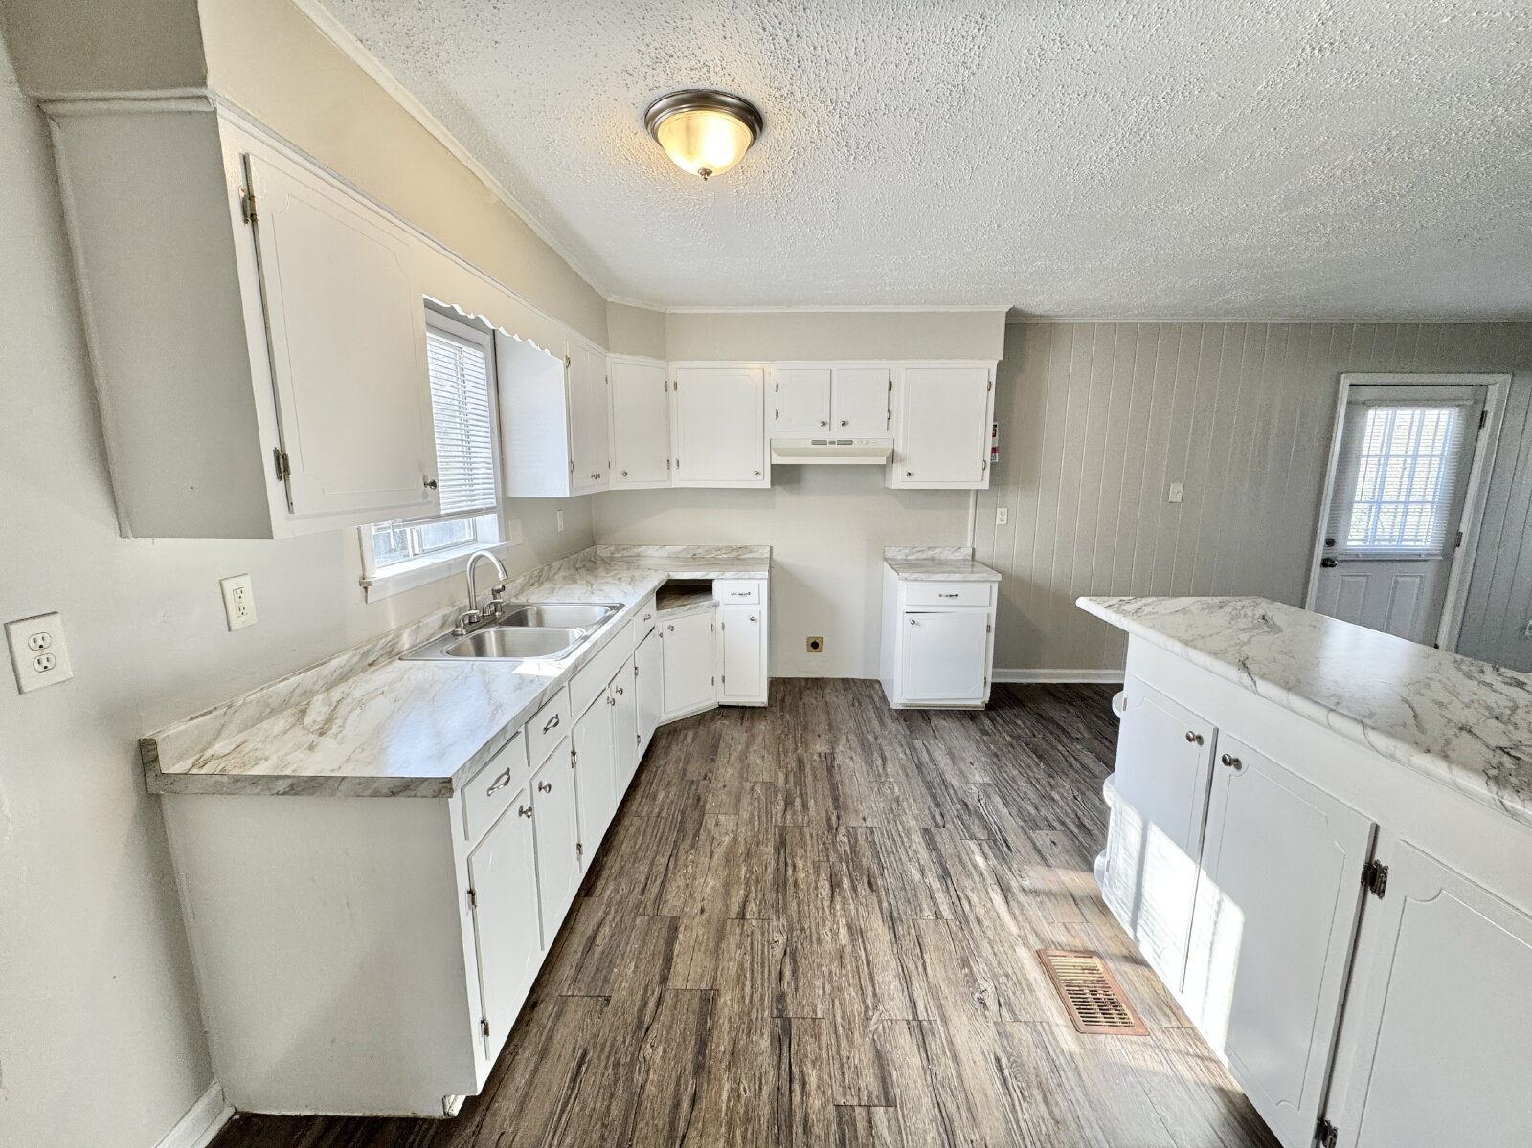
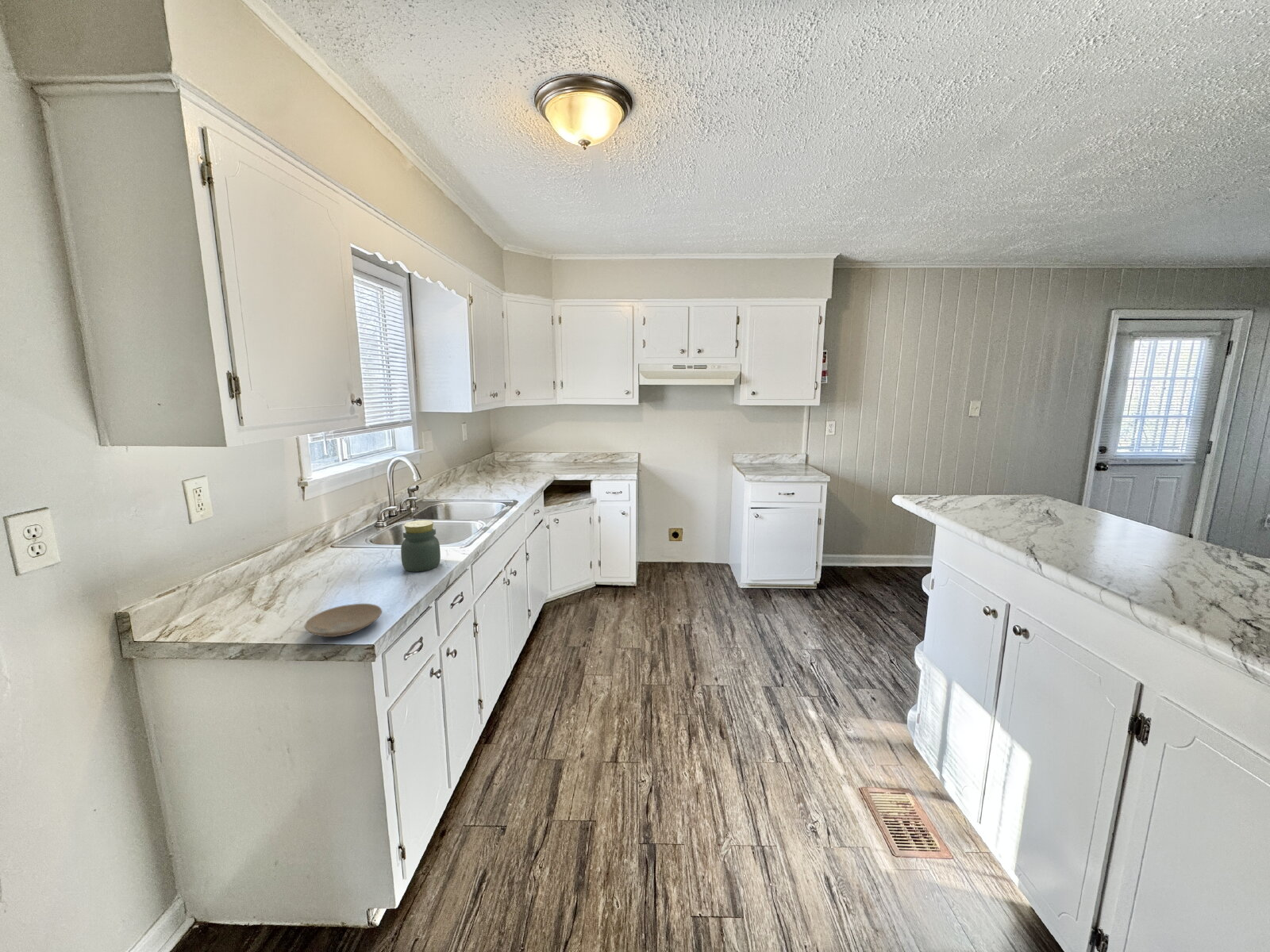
+ jar (420, 544)
+ plate (344, 622)
